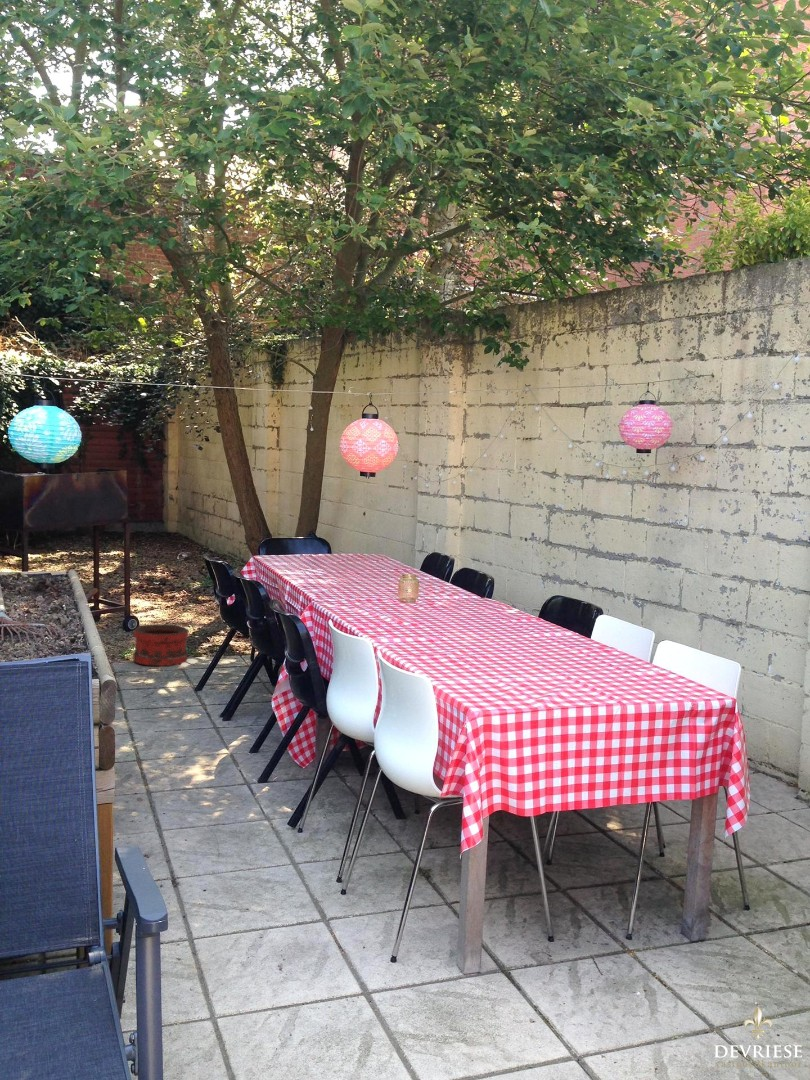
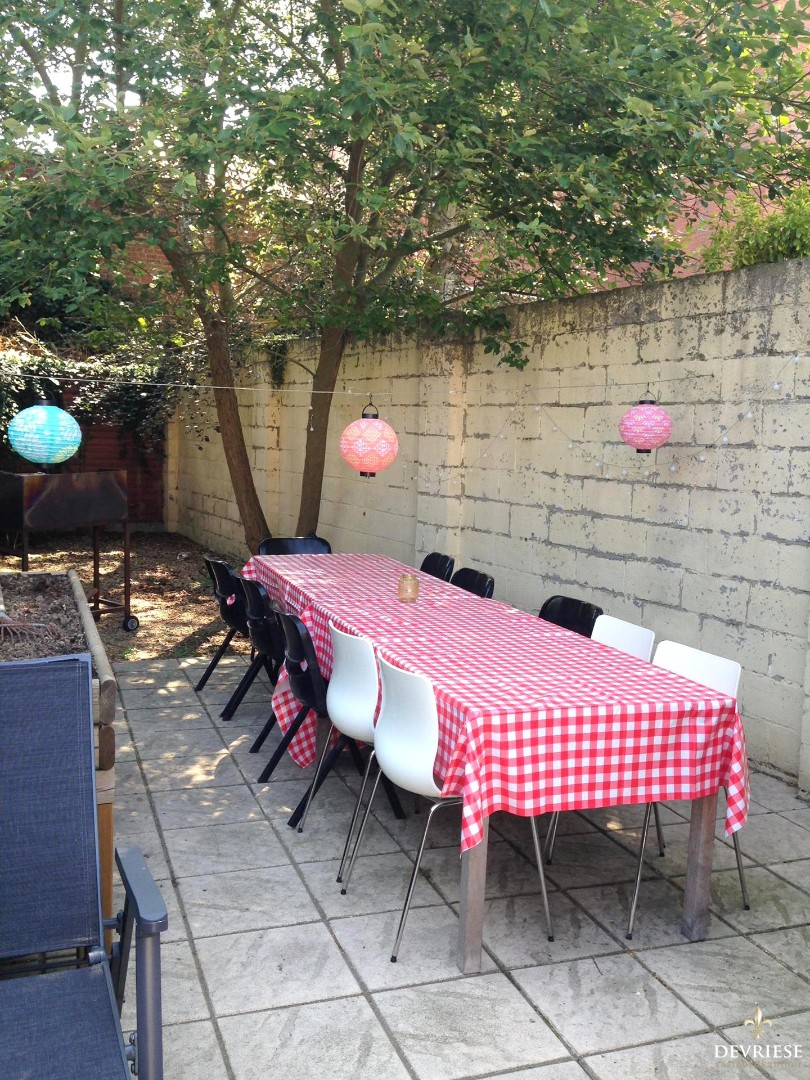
- bucket (160, 644)
